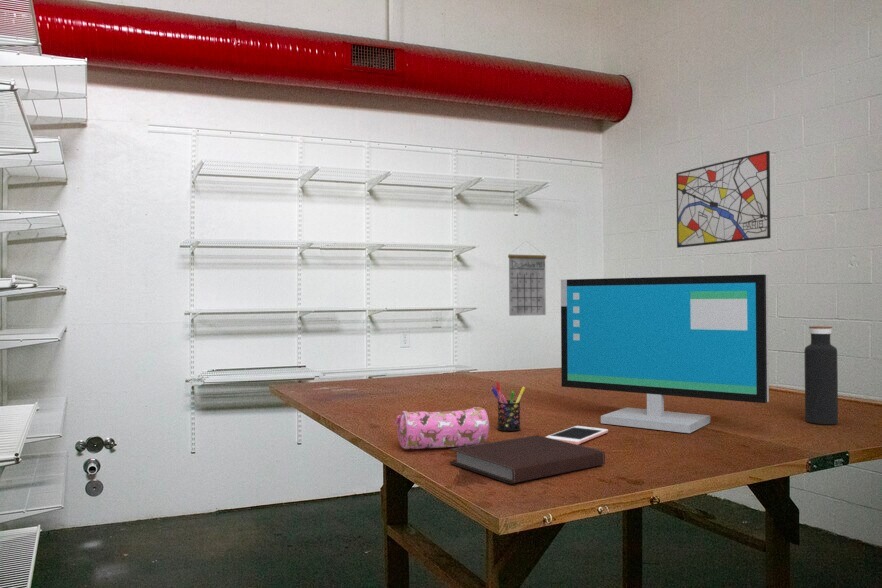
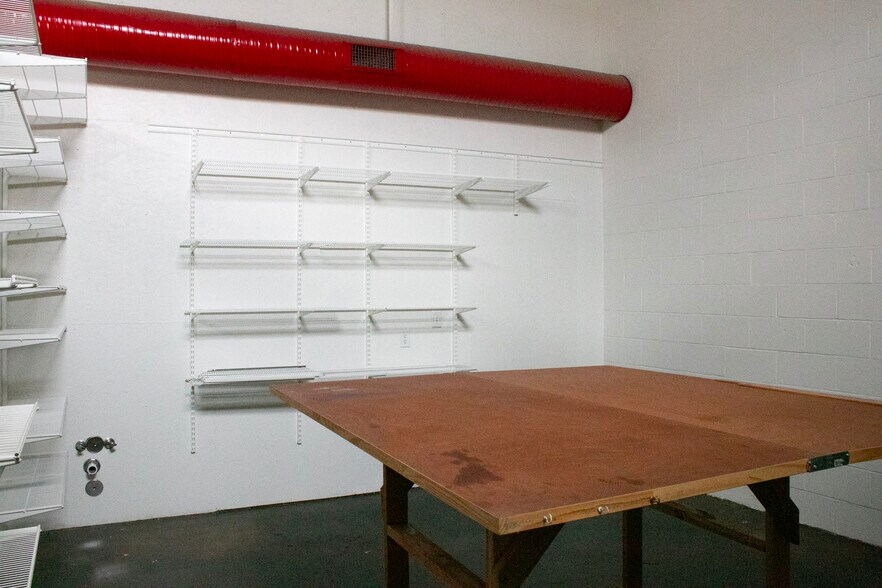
- computer monitor (654, 350)
- pencil case (442, 427)
- notebook (526, 457)
- water bottle (820, 374)
- pen holder (508, 405)
- calendar (527, 278)
- cell phone (577, 434)
- wall art (719, 203)
